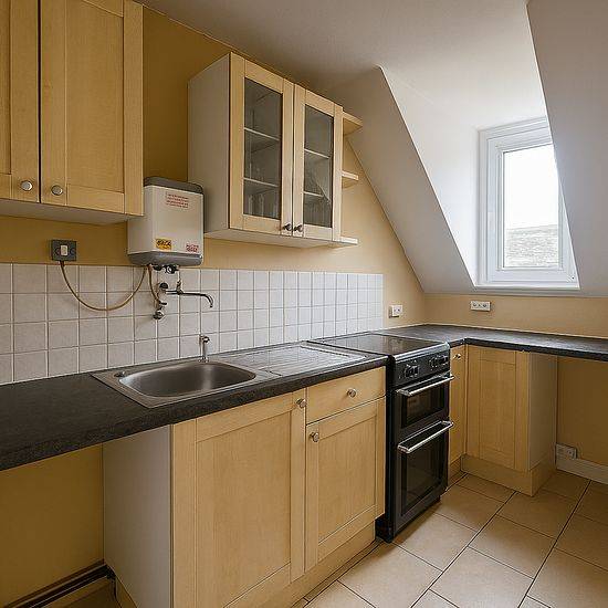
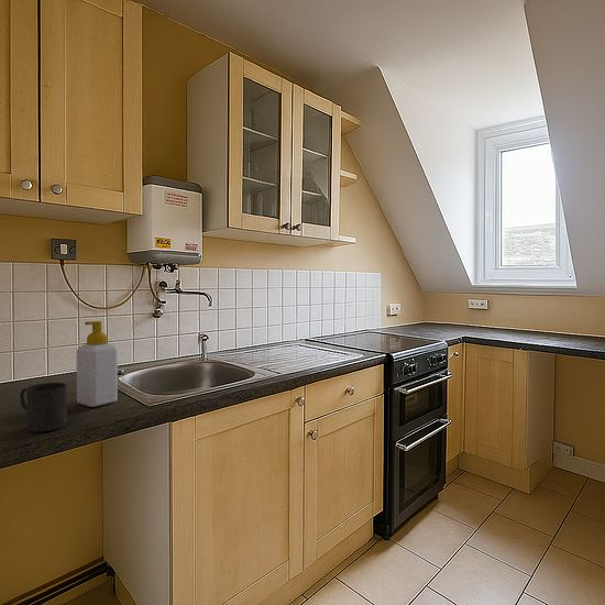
+ mug (42, 406)
+ soap bottle (97, 362)
